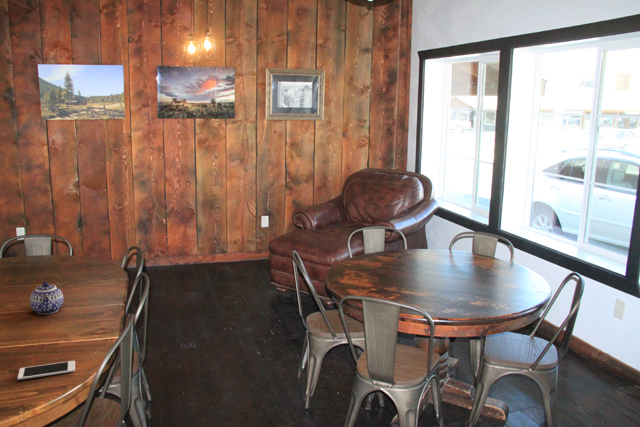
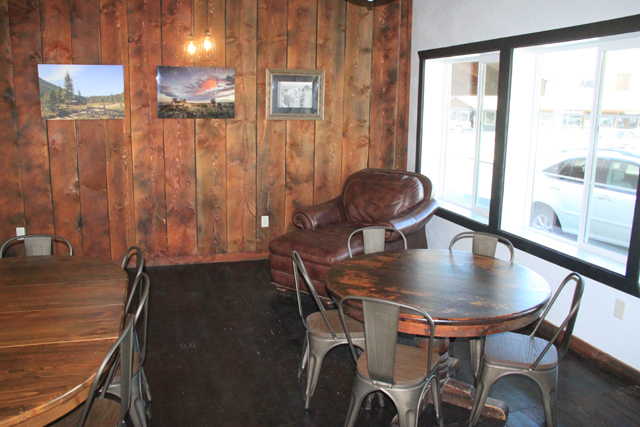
- cell phone (47, 369)
- teapot (46, 296)
